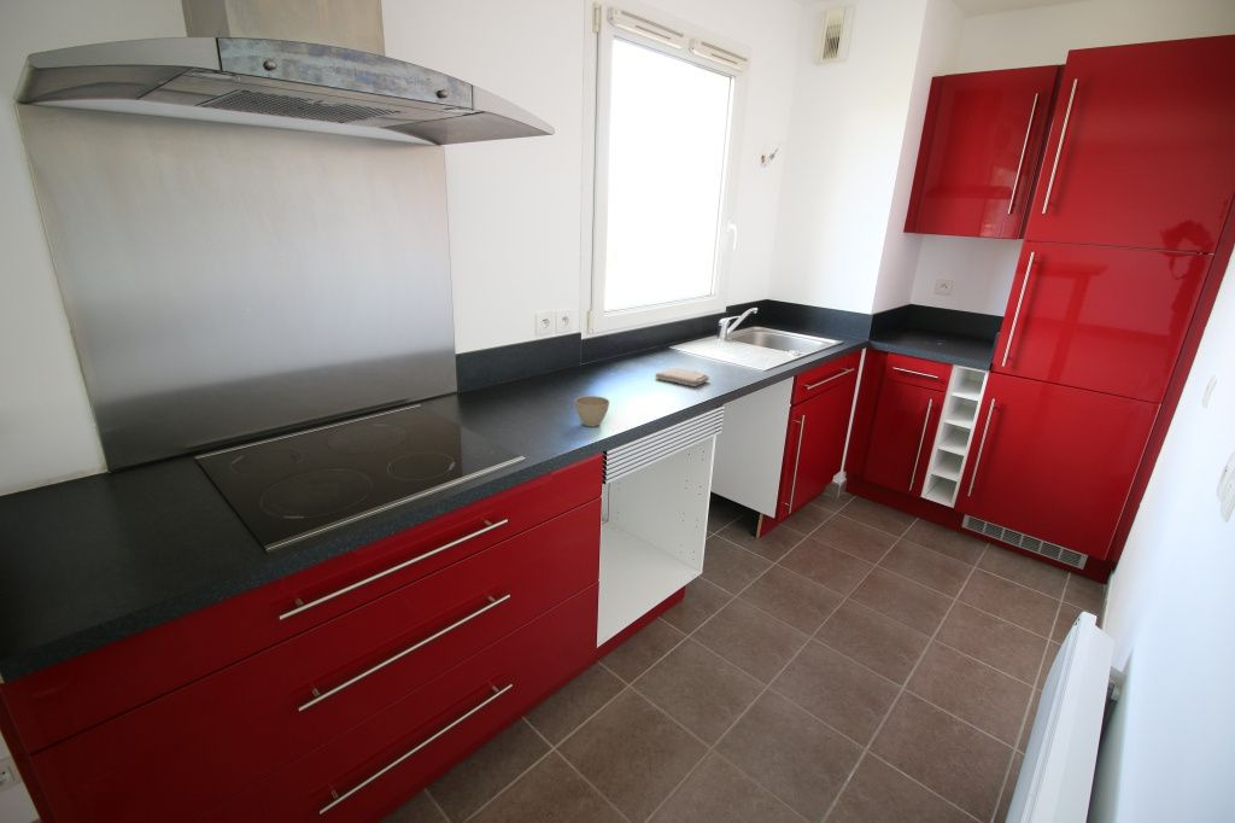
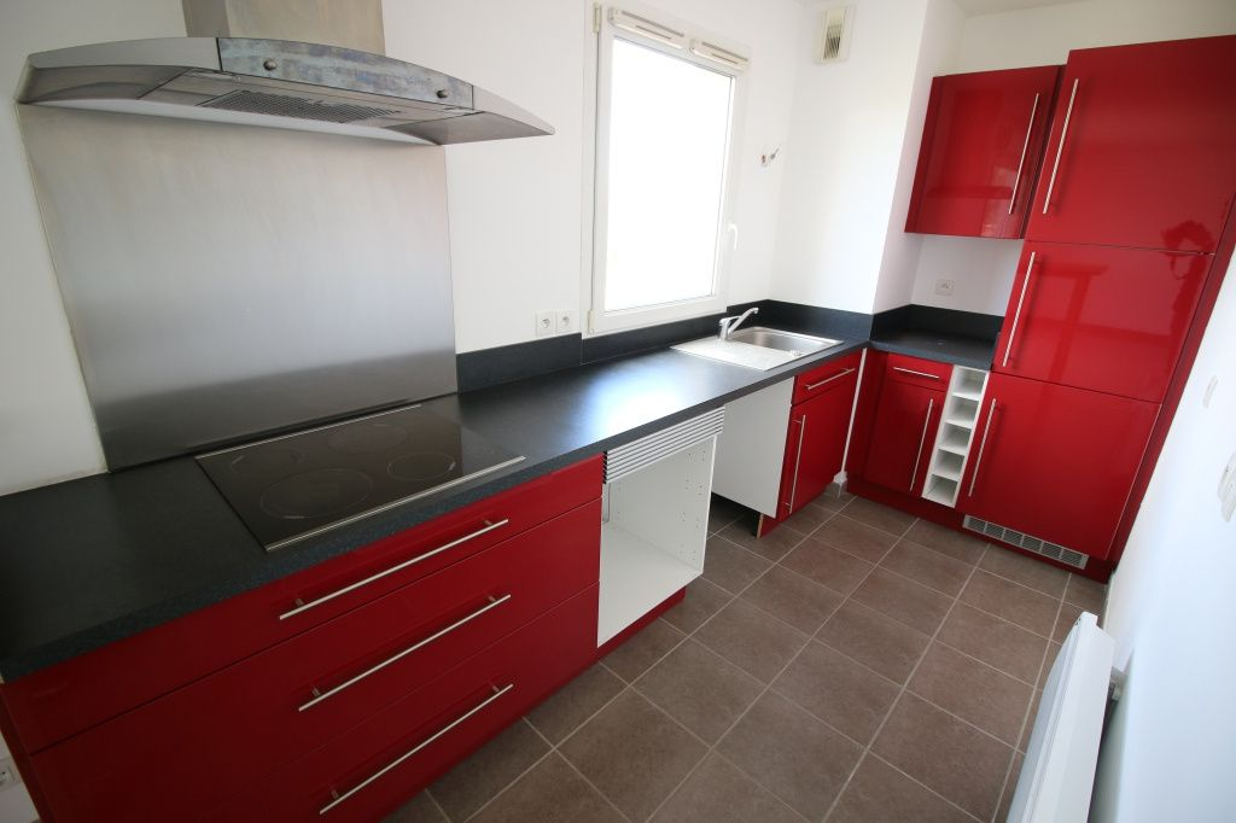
- flower pot (591, 412)
- washcloth (681, 375)
